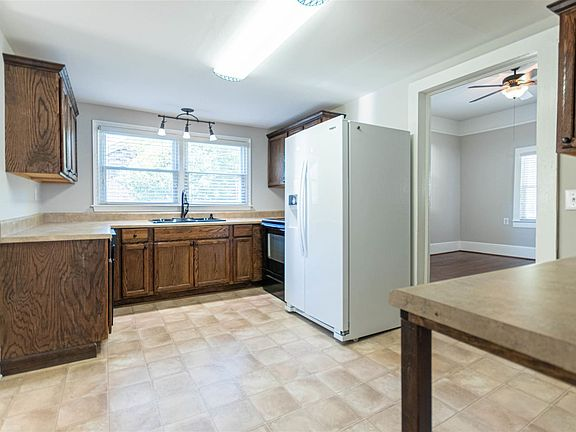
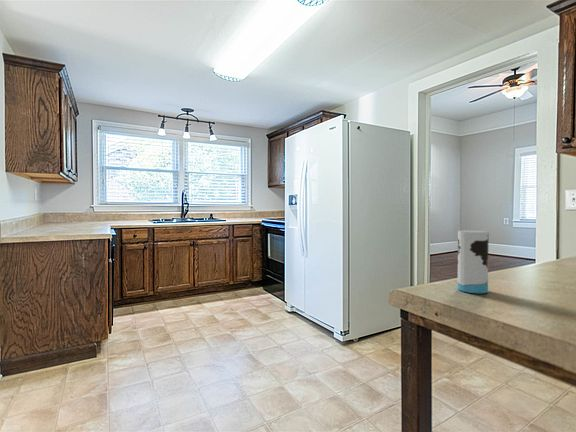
+ cup (472, 260)
